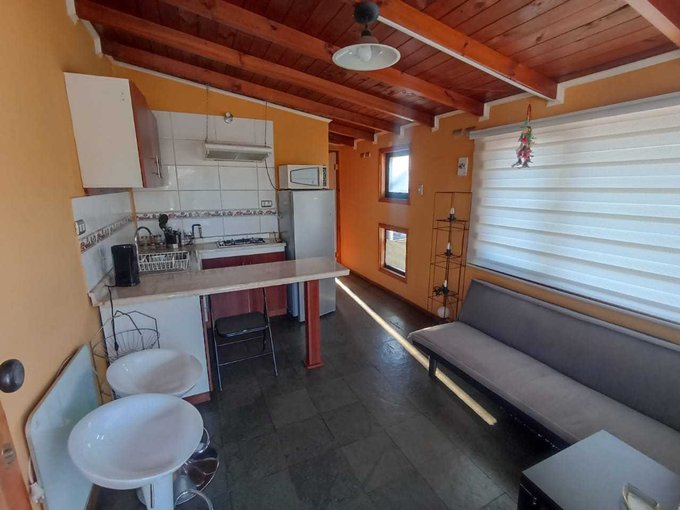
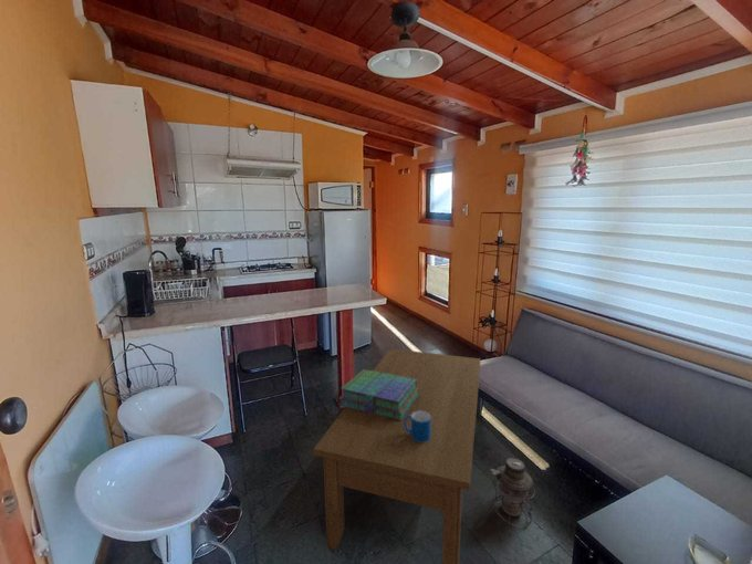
+ coffee table (411, 438)
+ lantern (512, 487)
+ mug (417, 425)
+ stack of books (379, 390)
